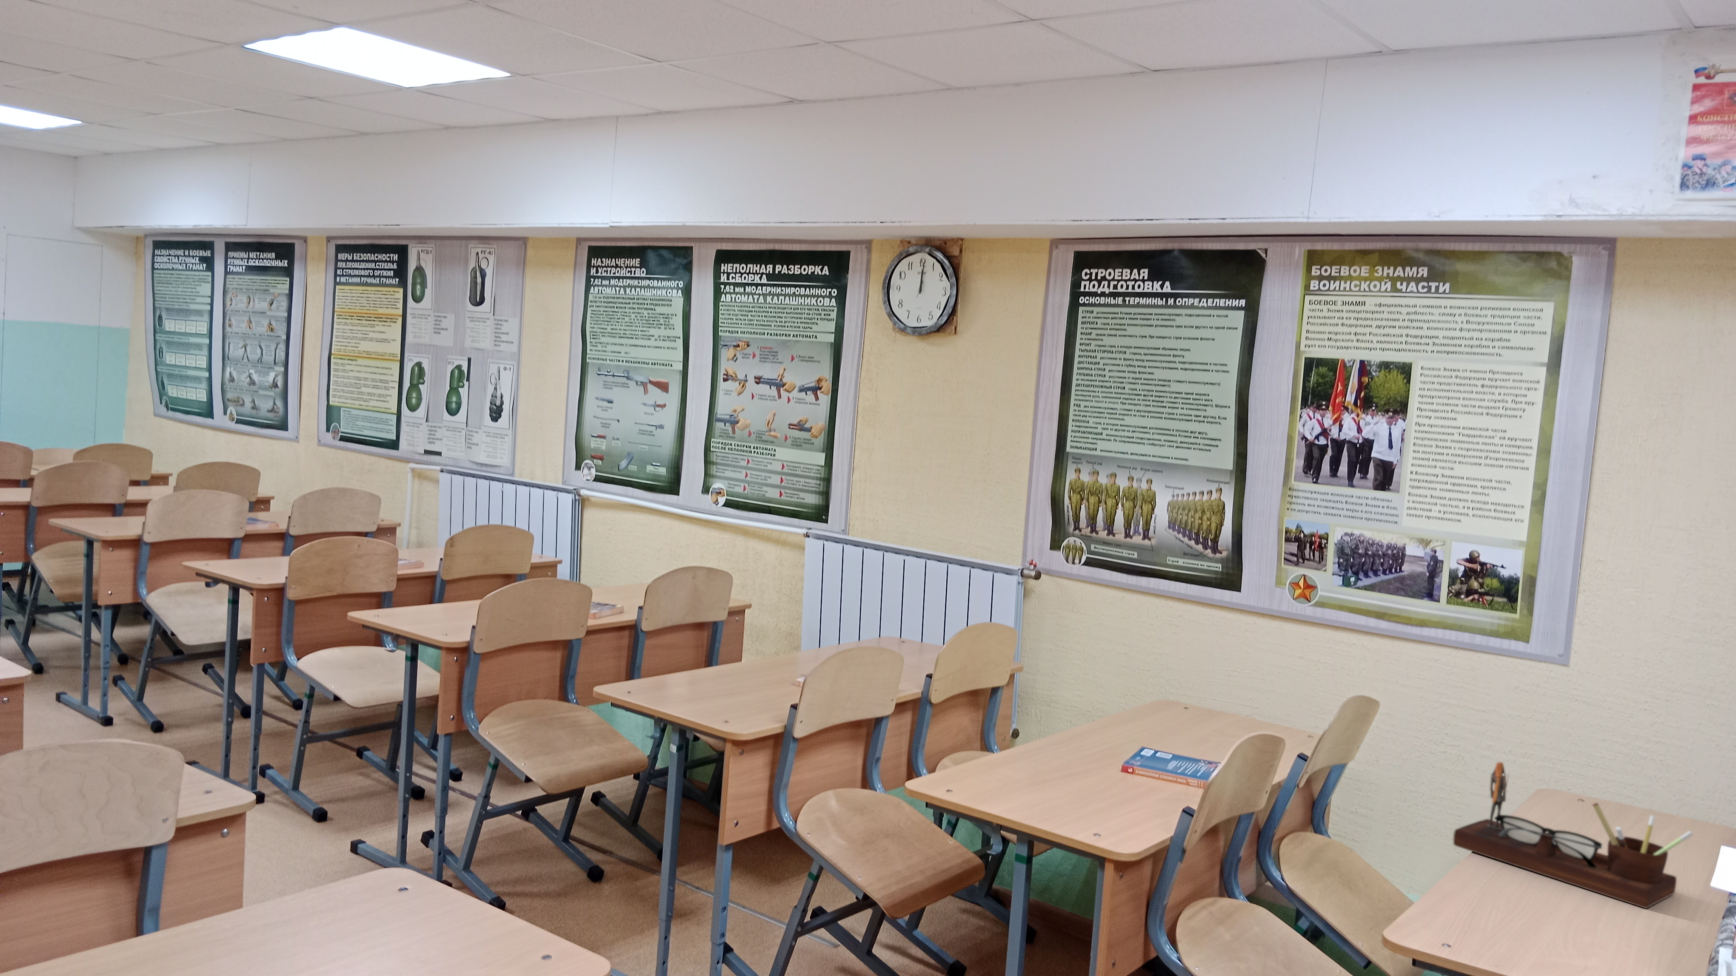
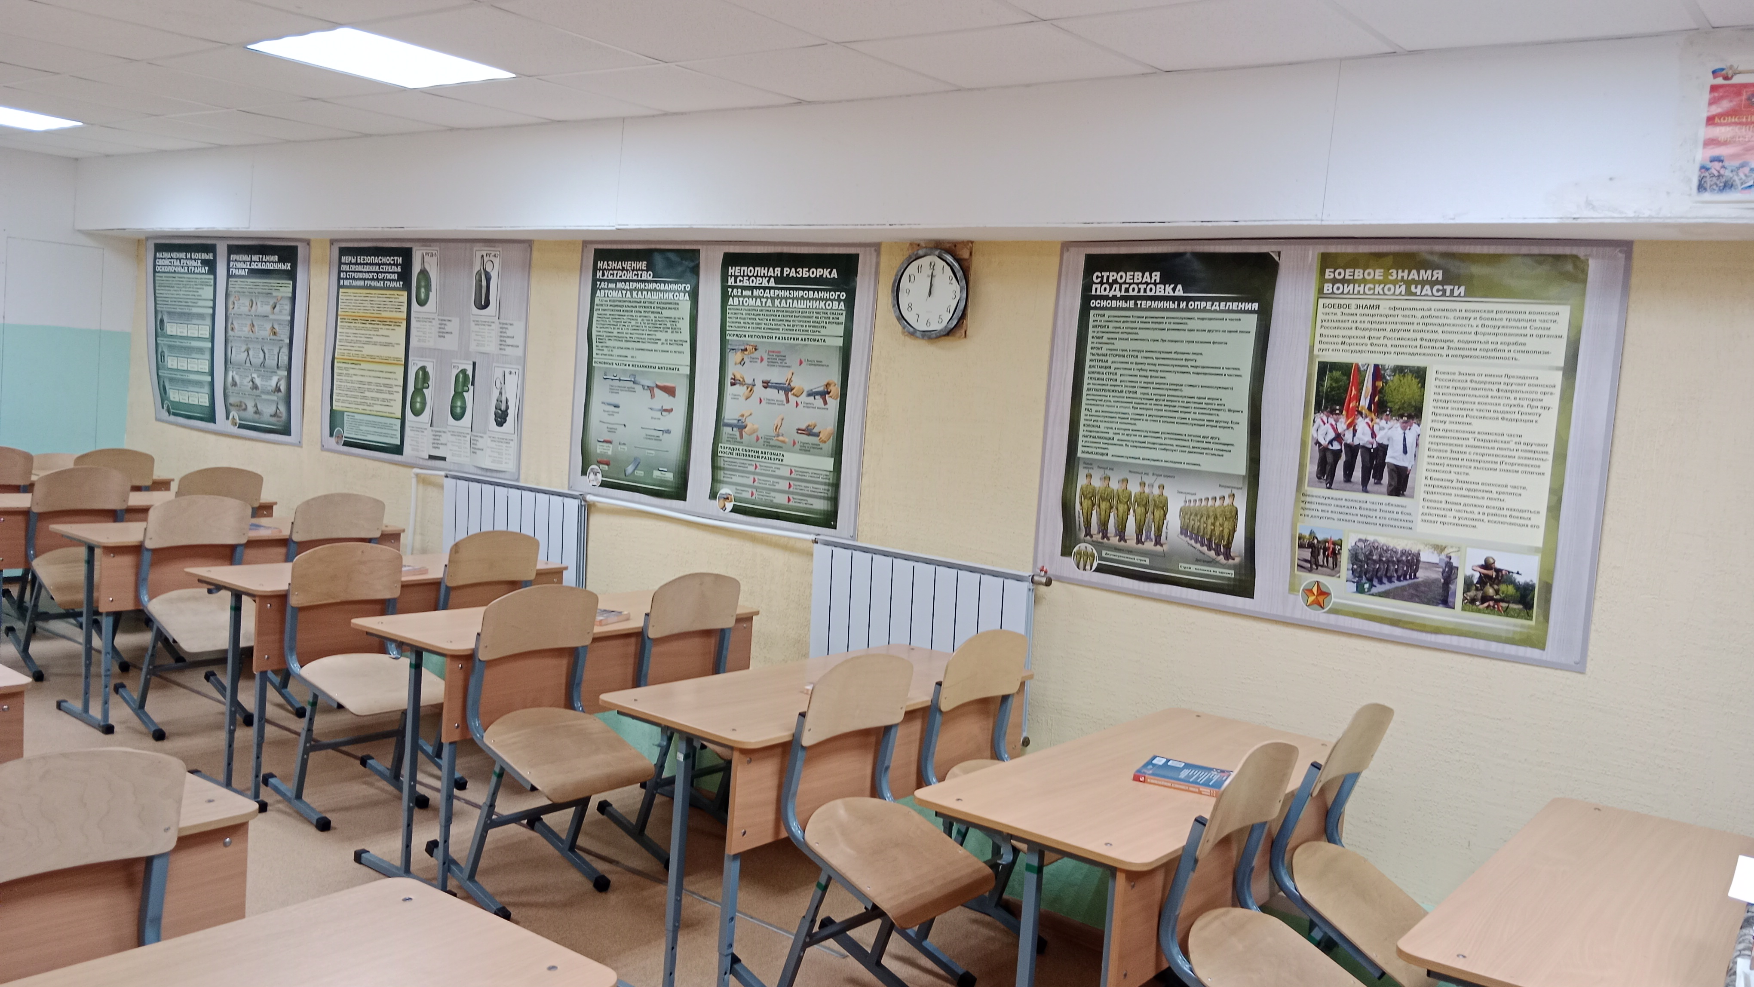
- desk organizer (1571, 832)
